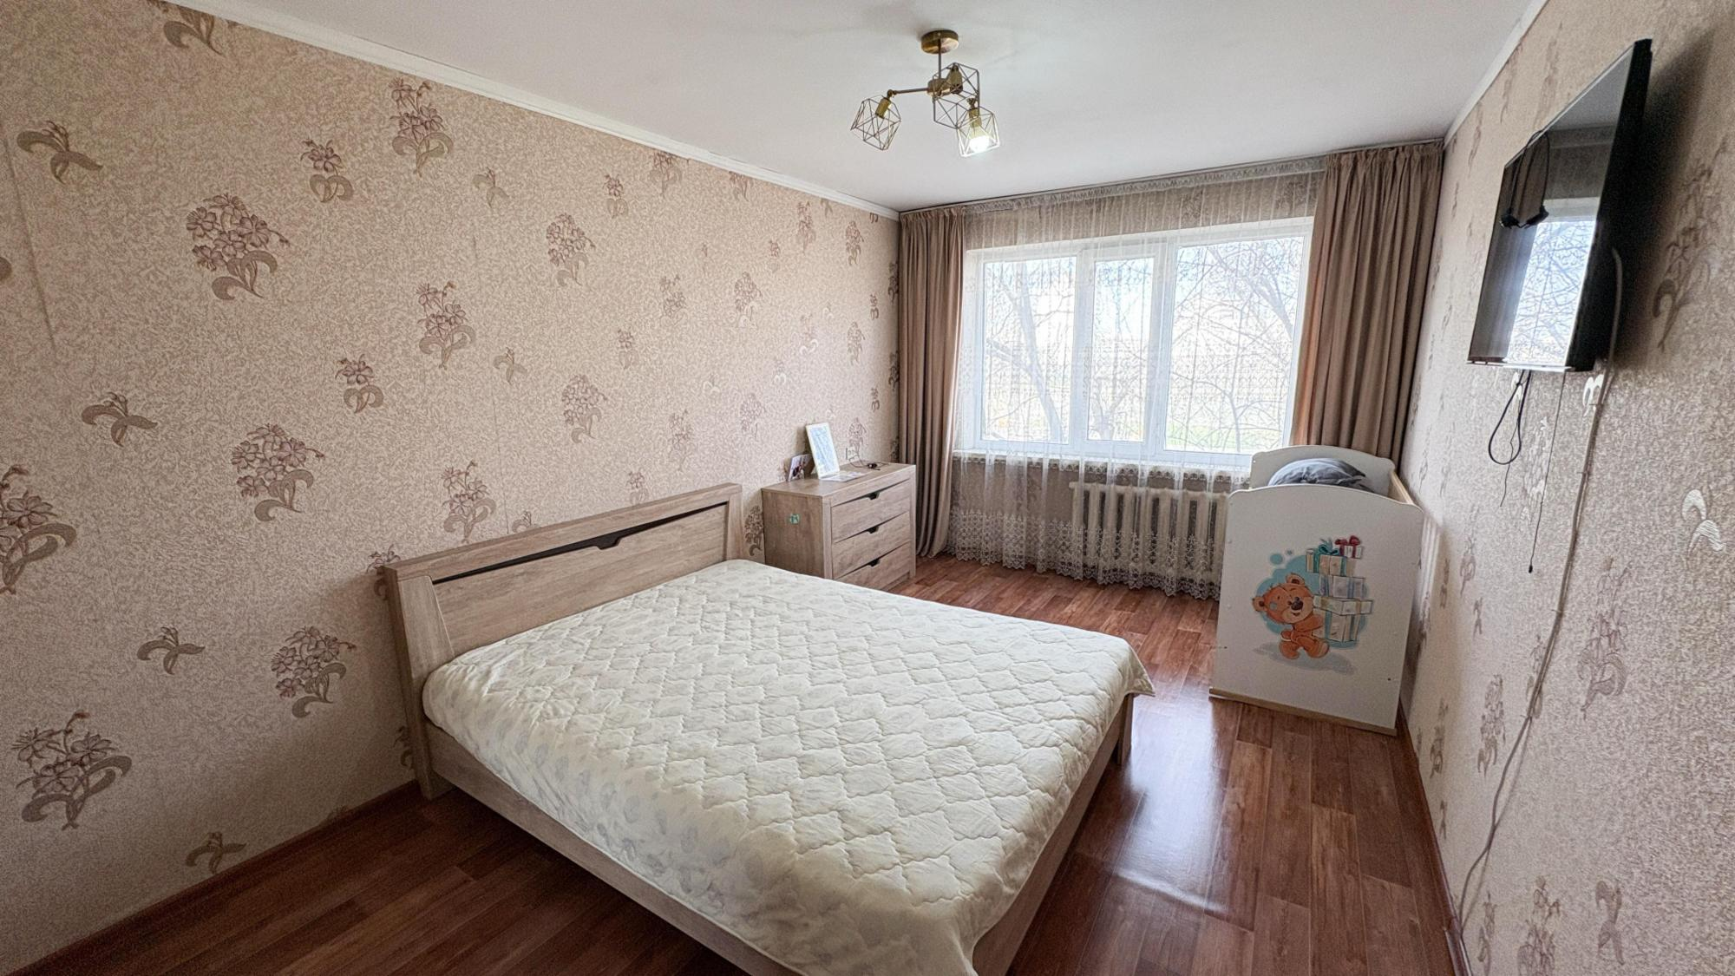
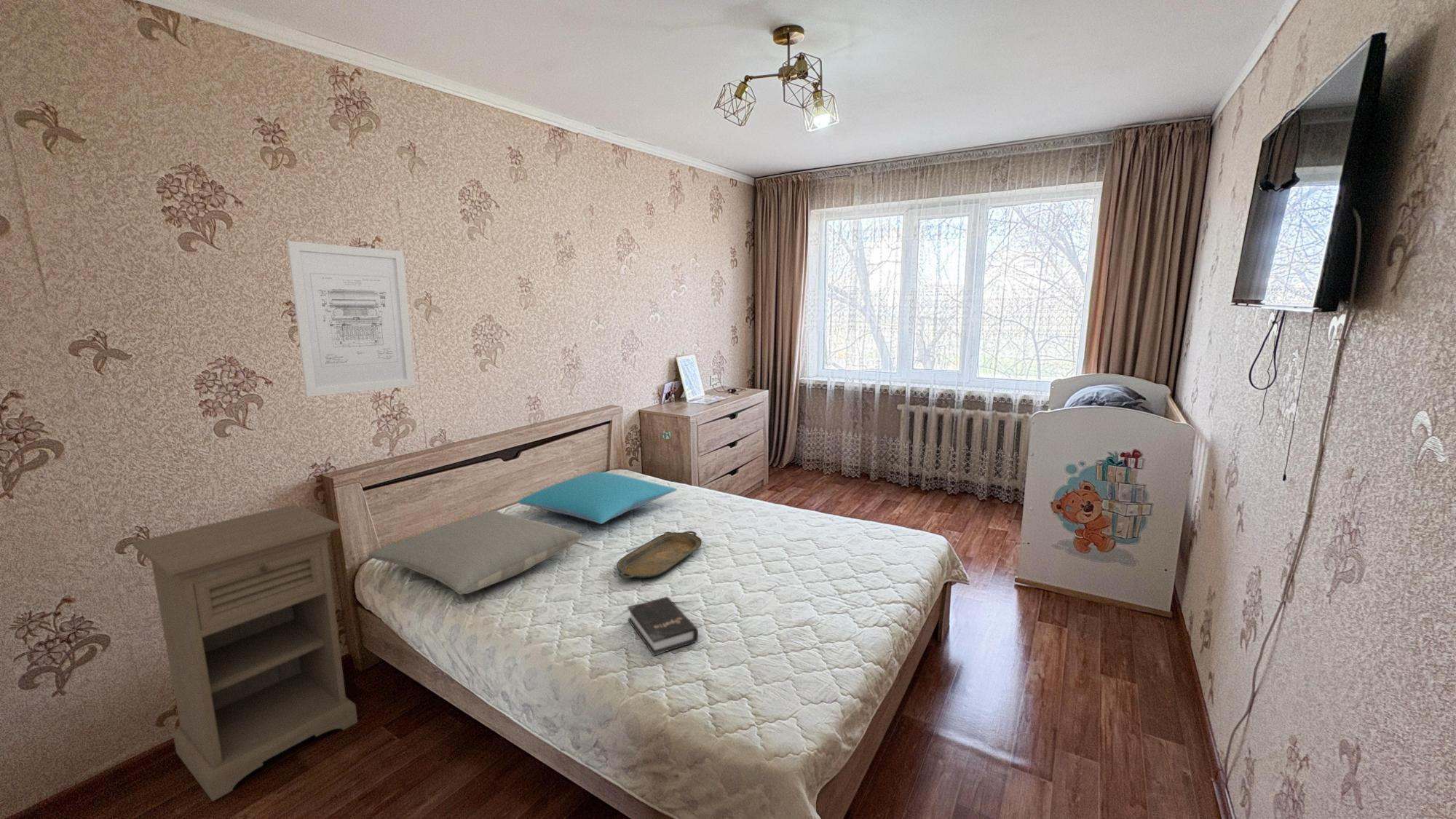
+ serving tray (661, 555)
+ pillow (480, 545)
+ nightstand (256, 638)
+ hardback book (662, 623)
+ pillow (600, 495)
+ wall art (357, 320)
